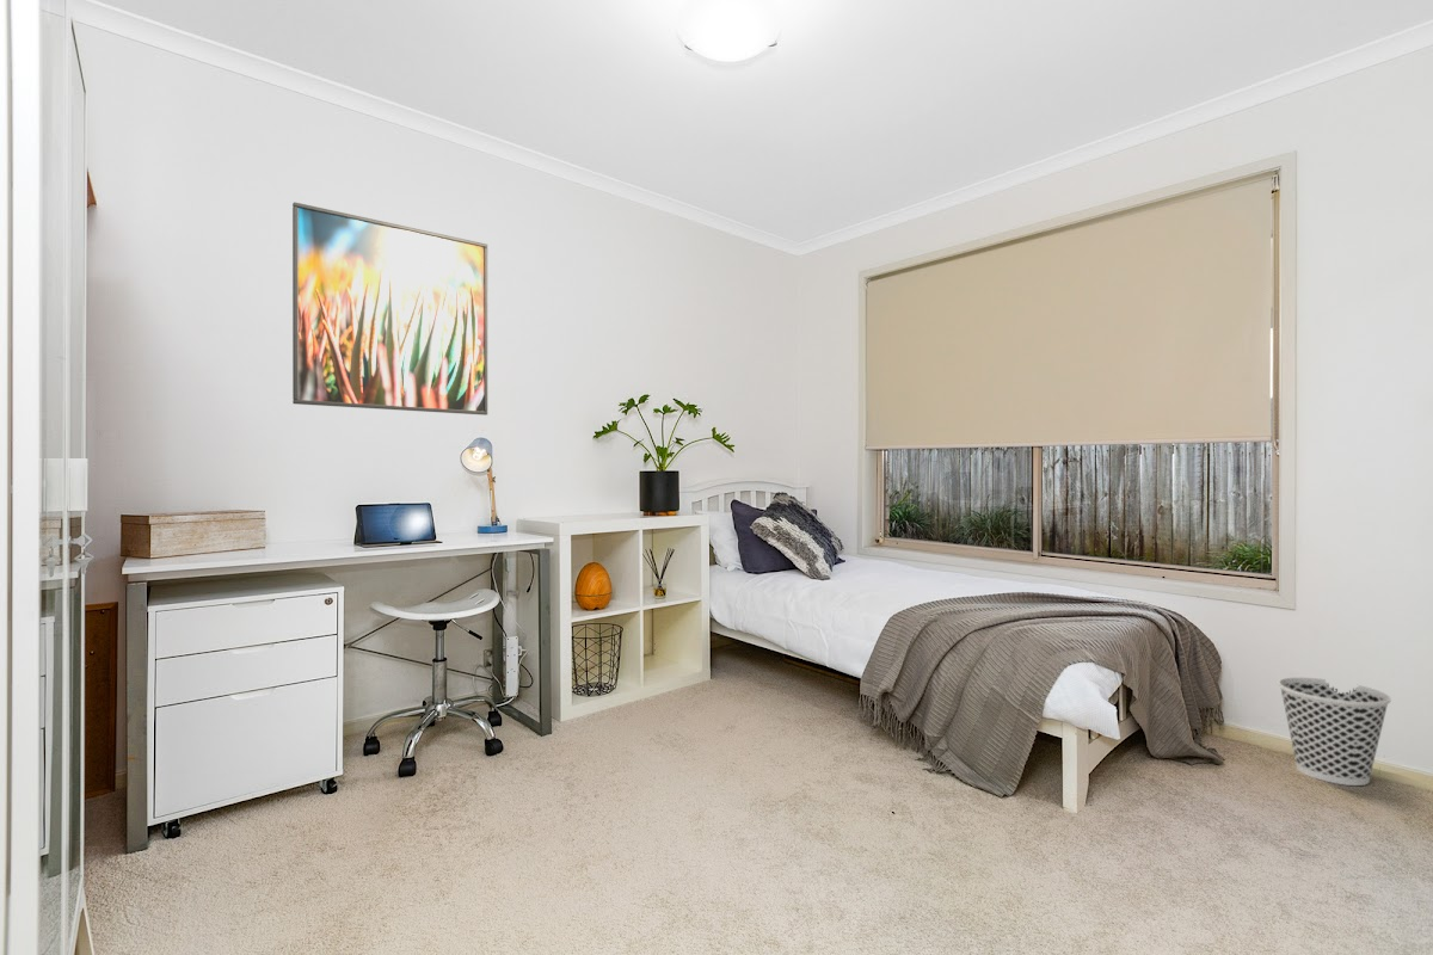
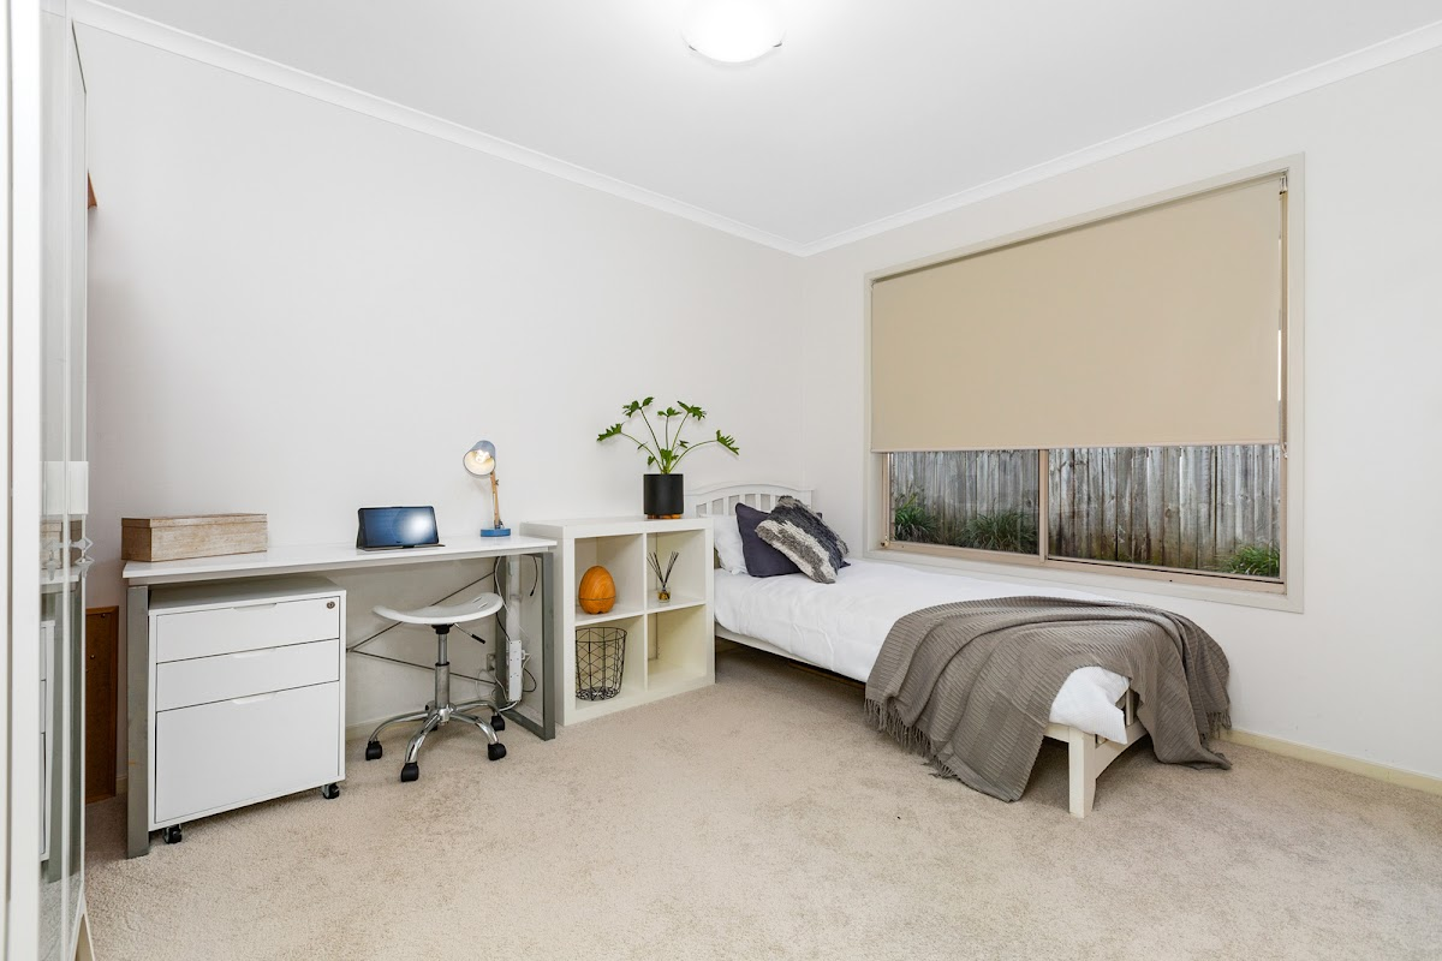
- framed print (398, 318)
- wastebasket (1331, 731)
